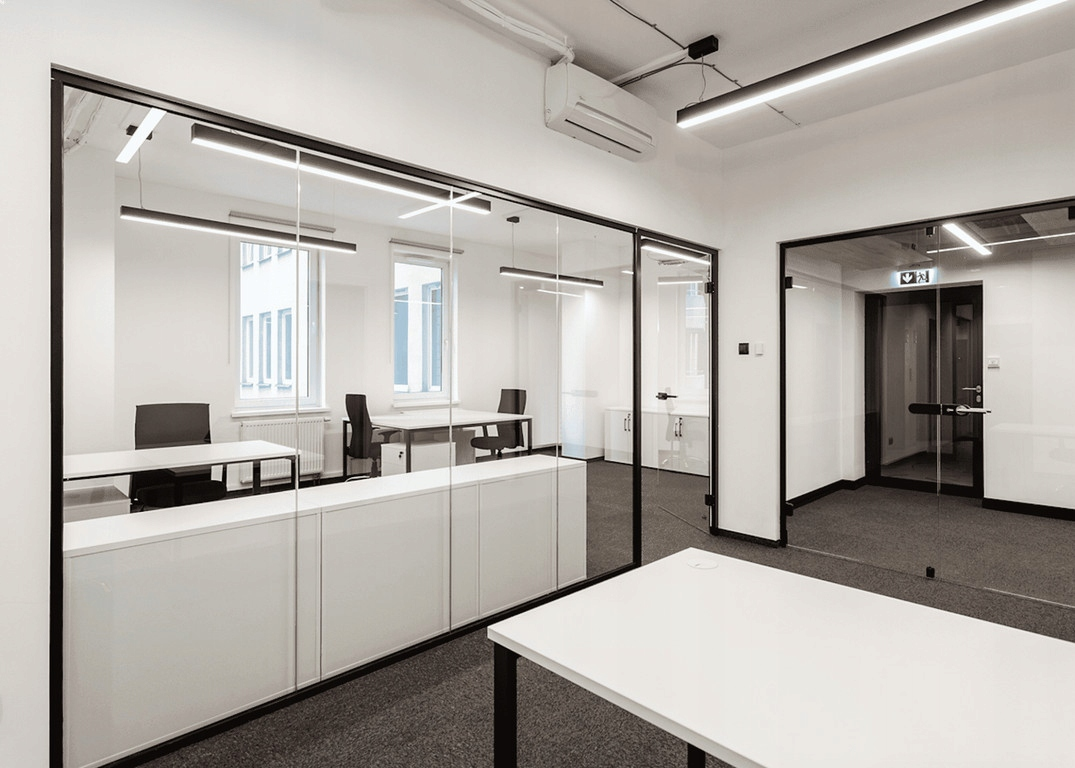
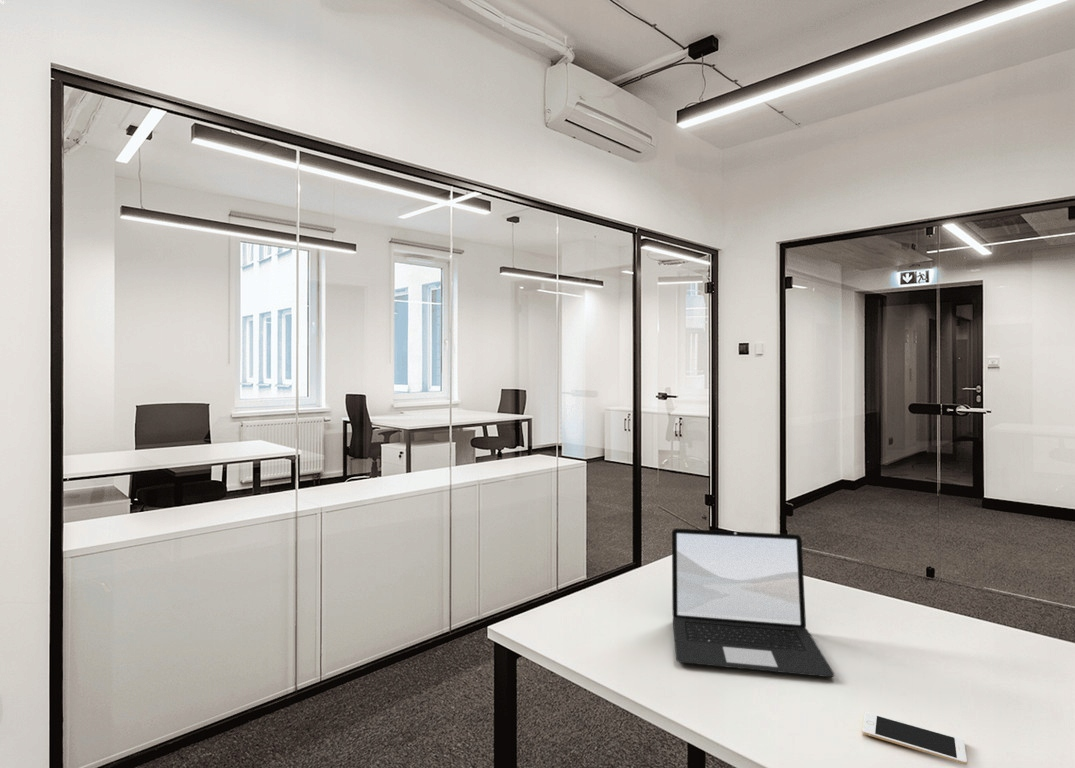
+ laptop (743, 594)
+ cell phone (912, 736)
